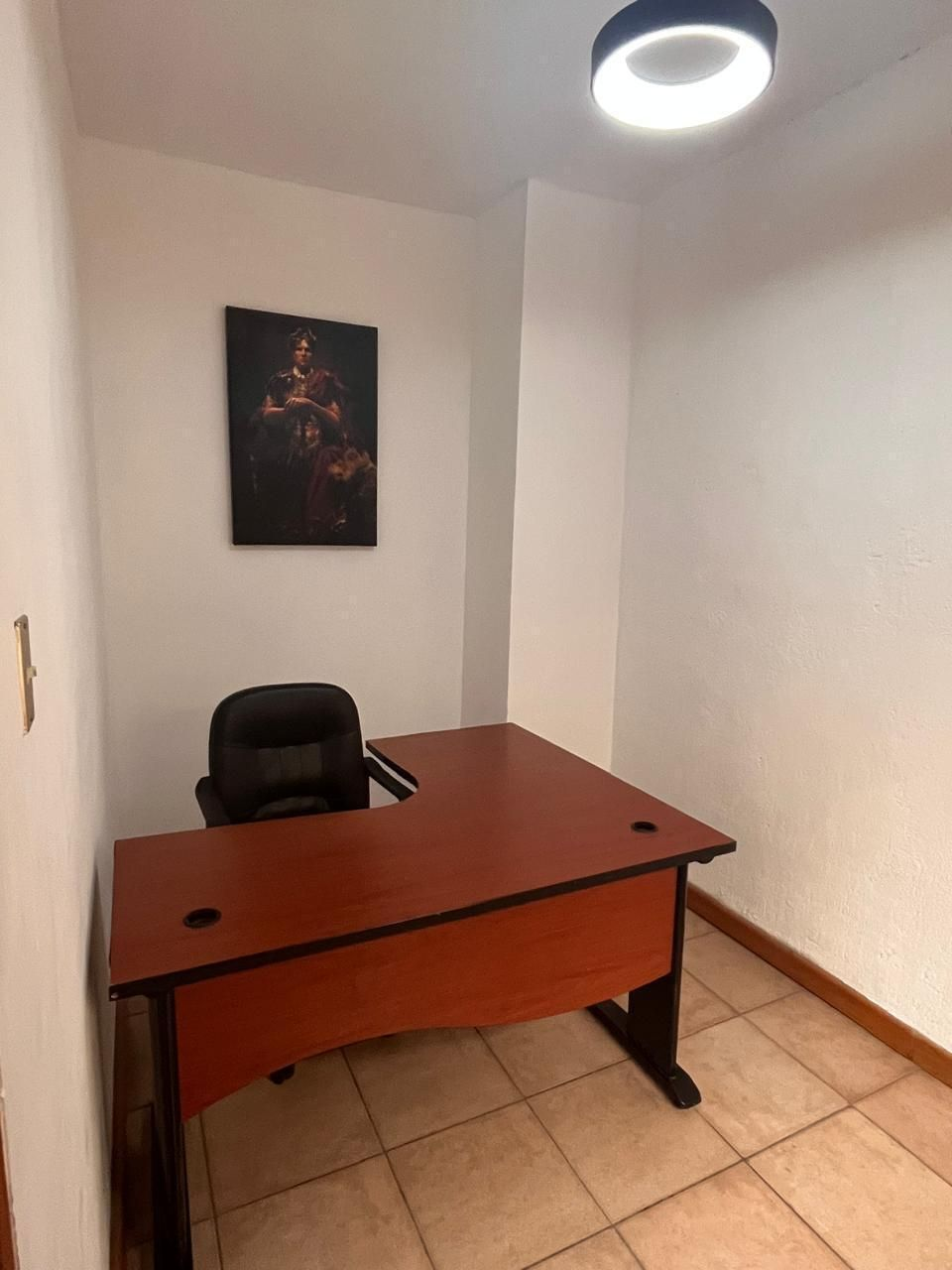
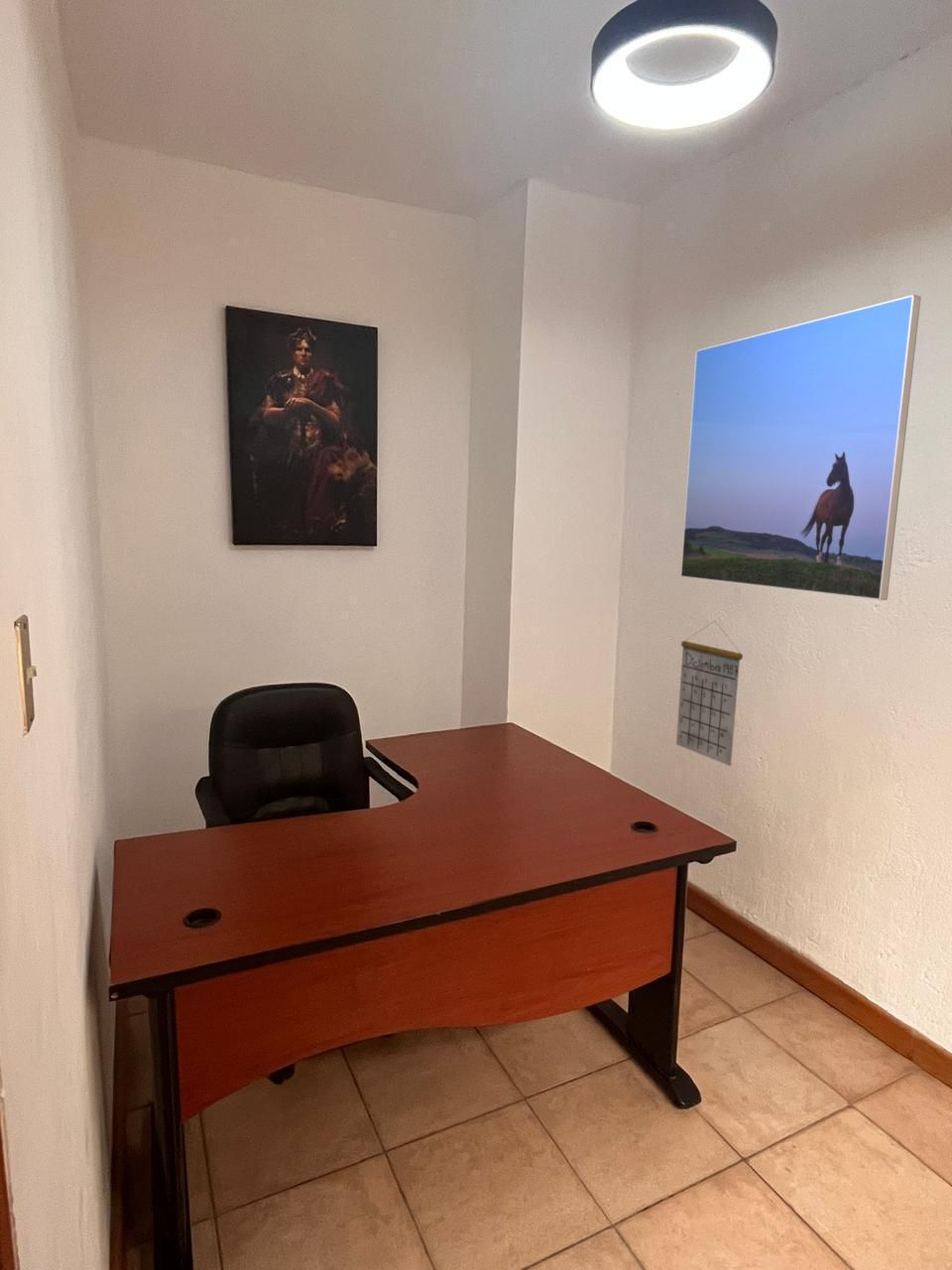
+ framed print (779, 460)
+ calendar (707, 689)
